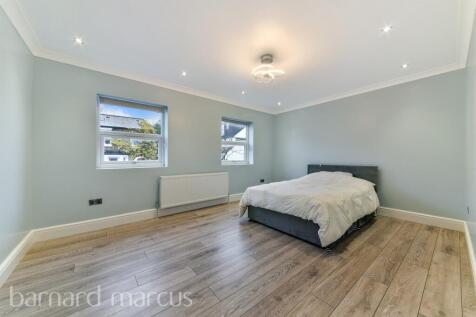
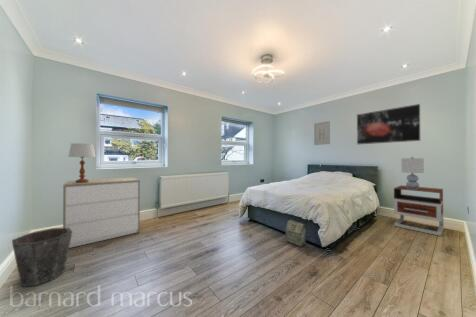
+ wall art (321, 133)
+ wall art (385, 126)
+ table lamp (82, 163)
+ bag (295, 232)
+ lamp (412, 172)
+ nightstand (418, 207)
+ dresser (103, 207)
+ waste bin (43, 255)
